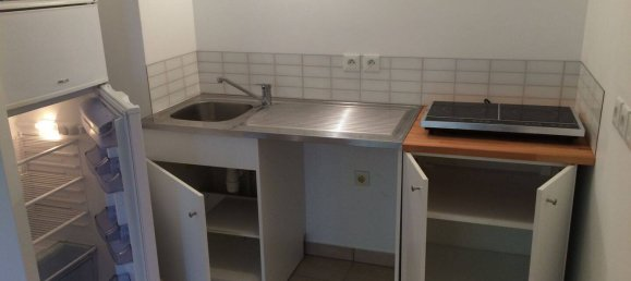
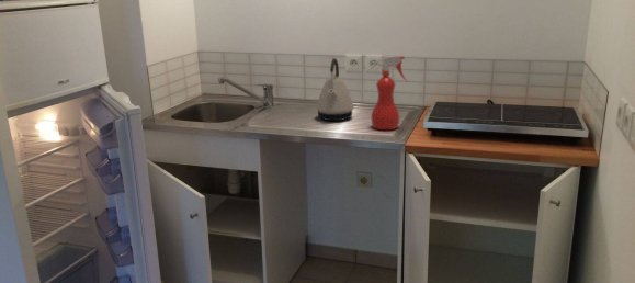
+ kettle (334, 89)
+ spray bottle (388, 92)
